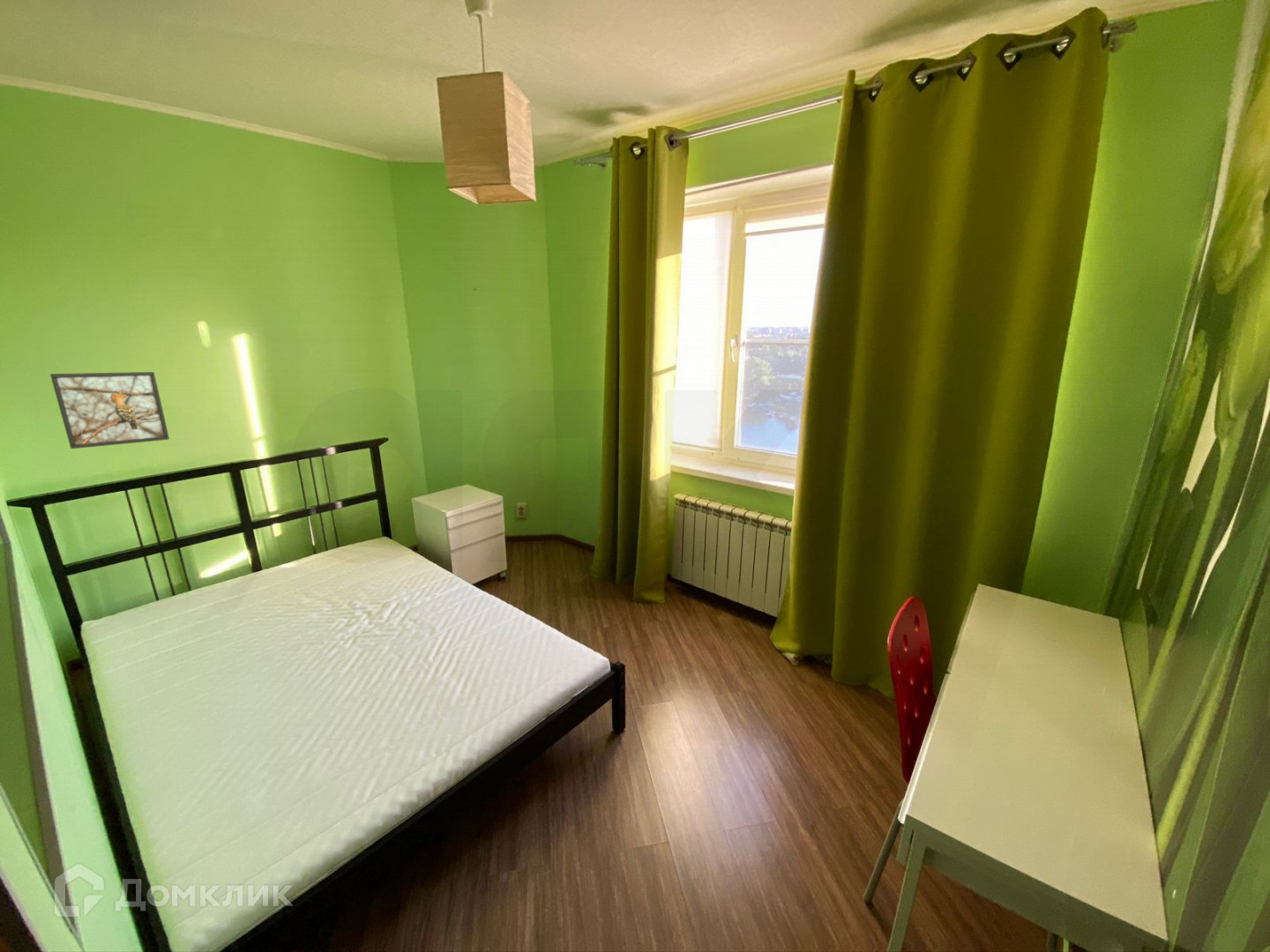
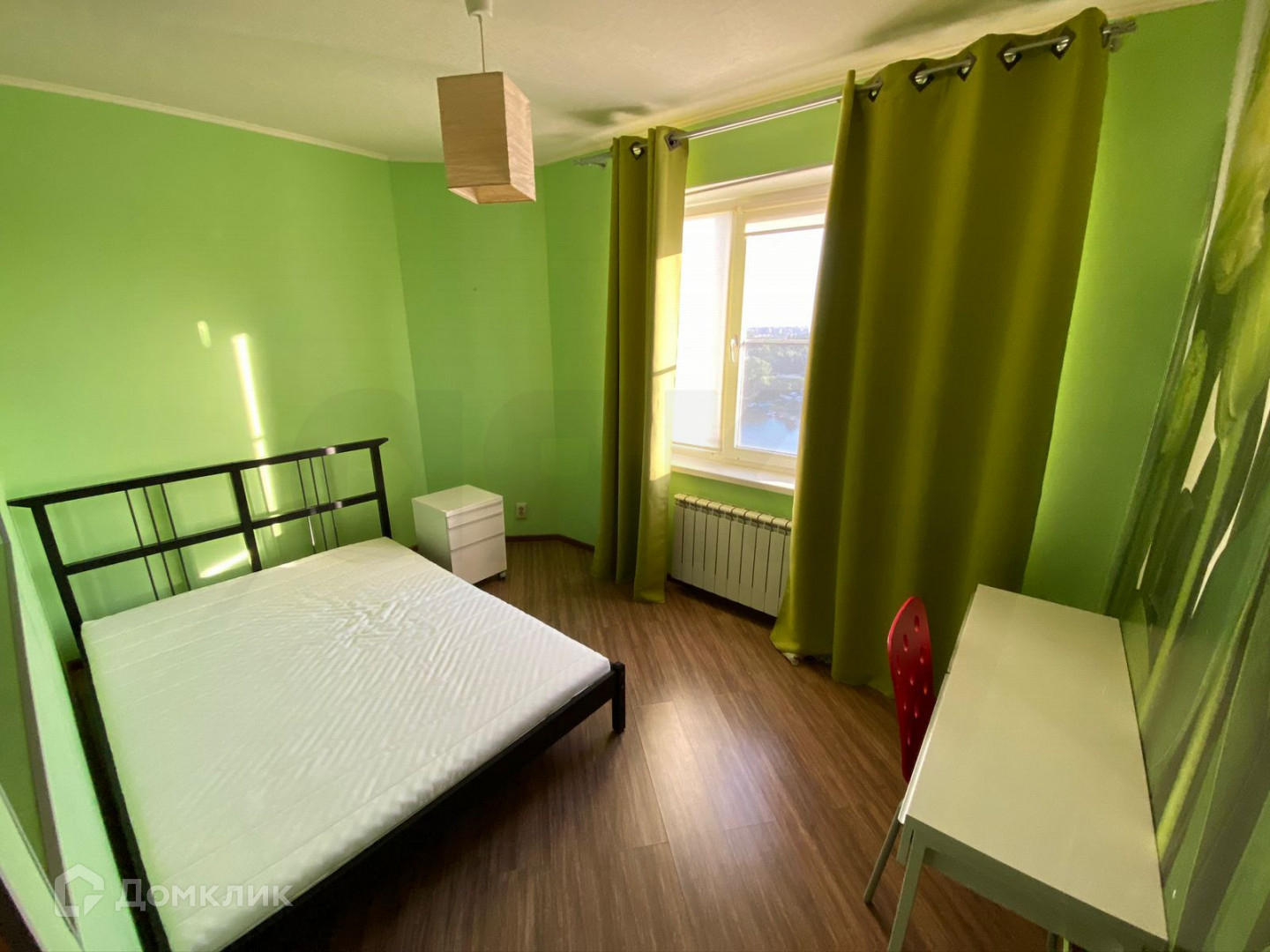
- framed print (114, 408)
